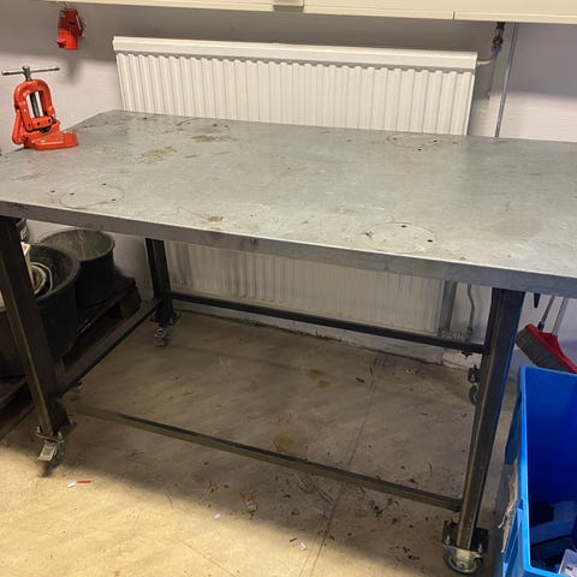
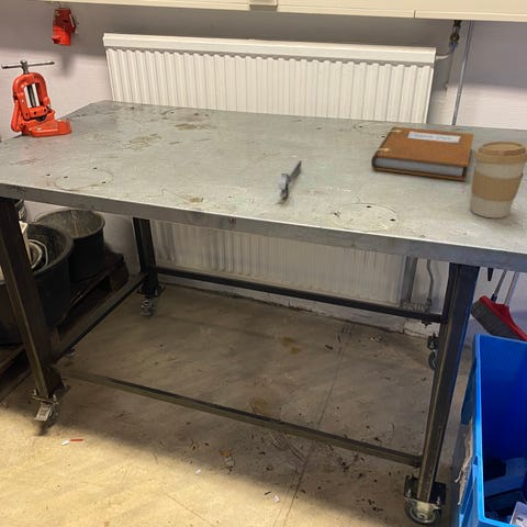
+ adjustable wrench (291, 173)
+ notebook (424, 149)
+ coffee cup (496, 178)
